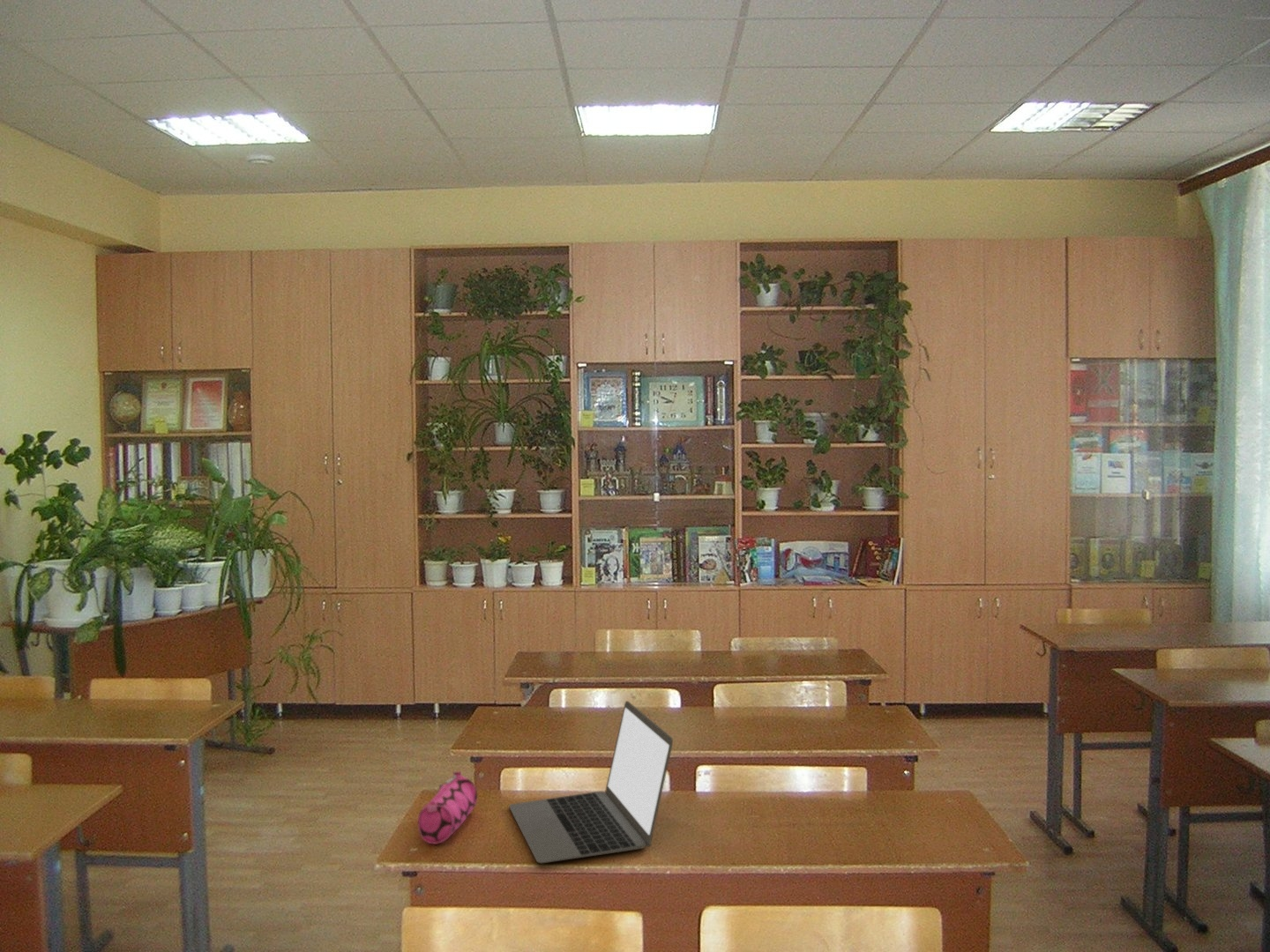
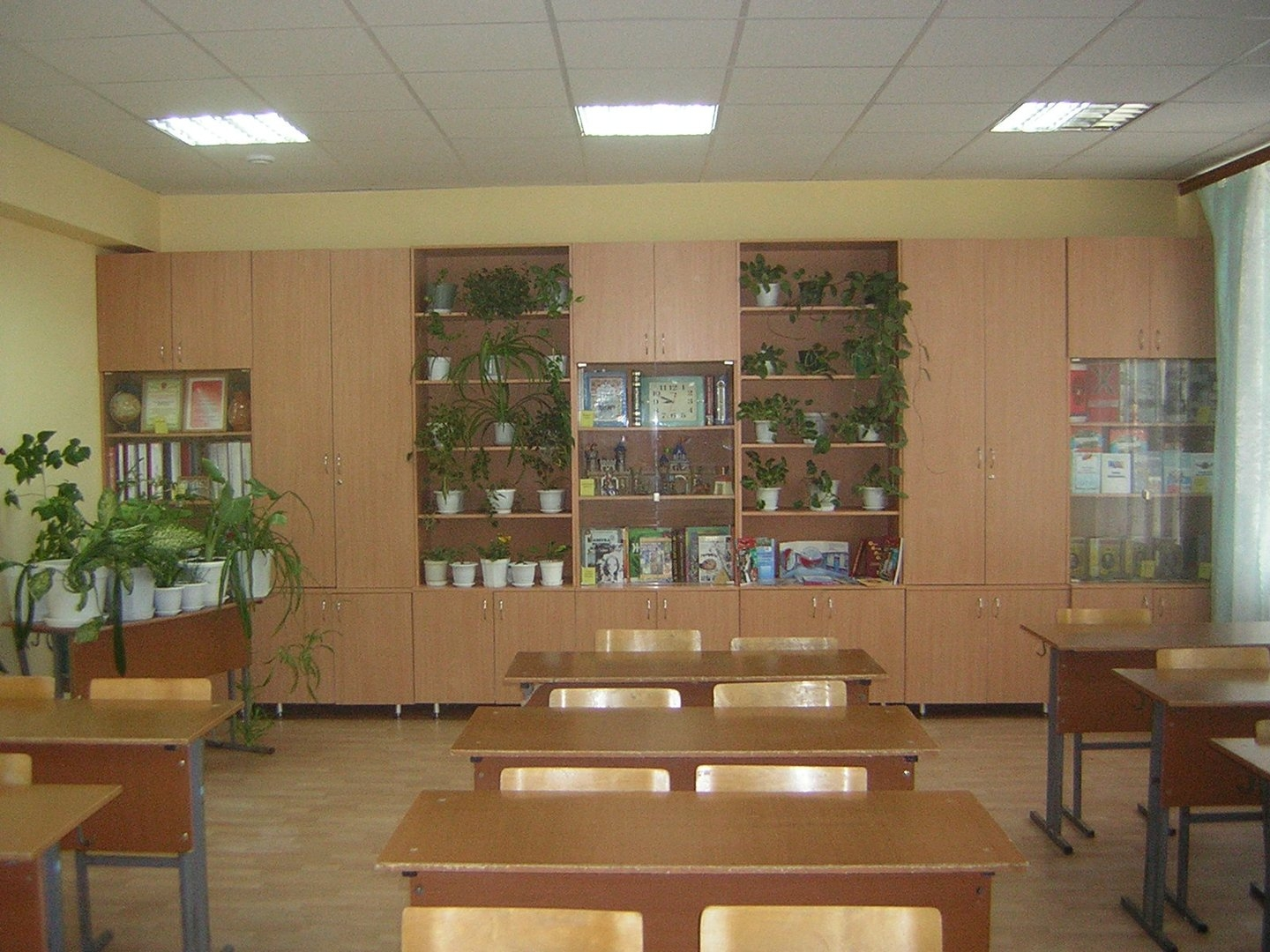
- pencil case (447, 806)
- laptop (588, 792)
